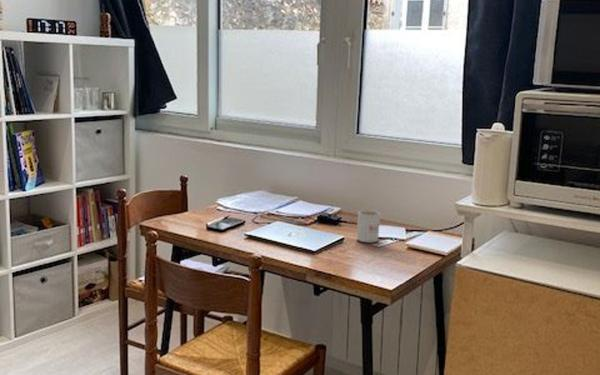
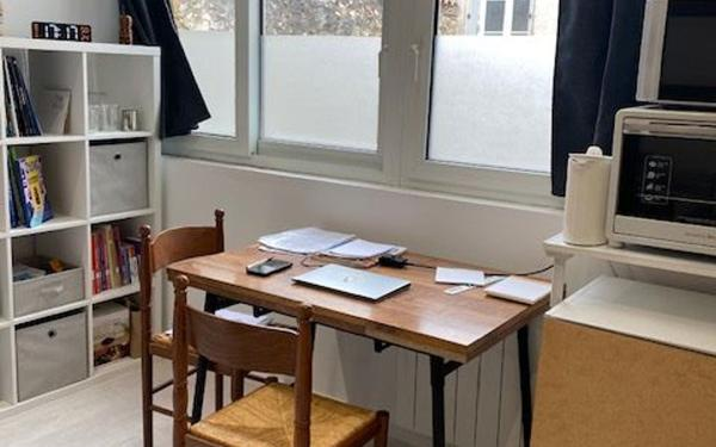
- mug (369, 225)
